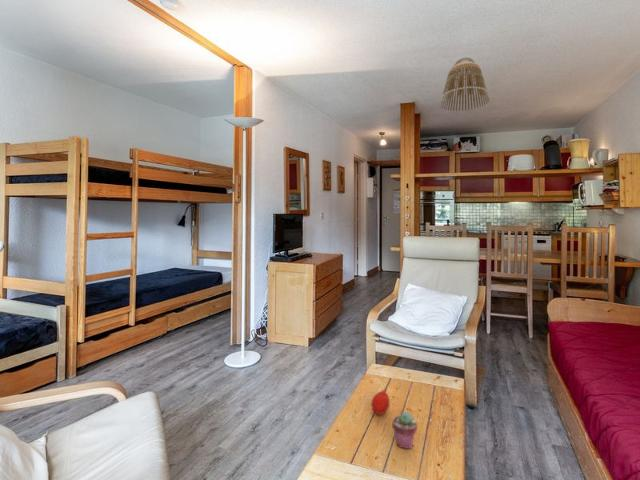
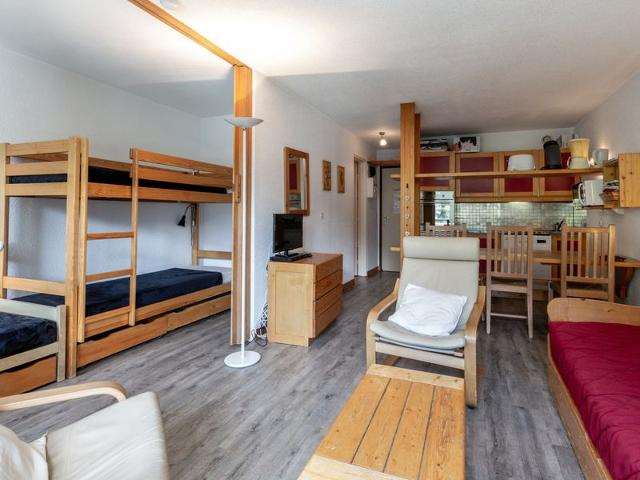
- lamp shade (463, 81)
- potted succulent (404, 428)
- fruit (380, 401)
